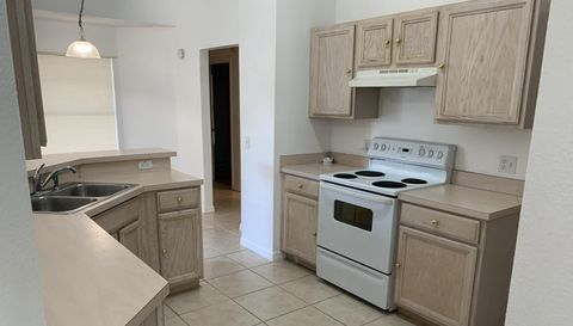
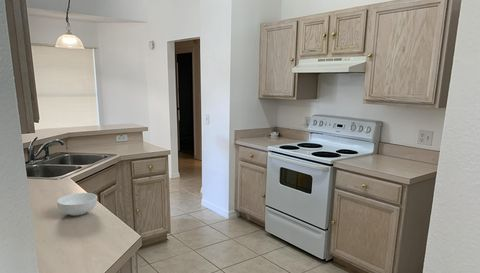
+ cereal bowl (78, 205)
